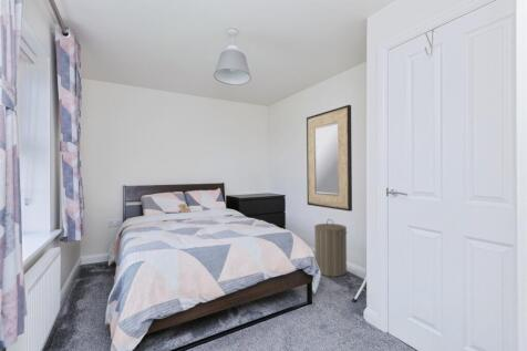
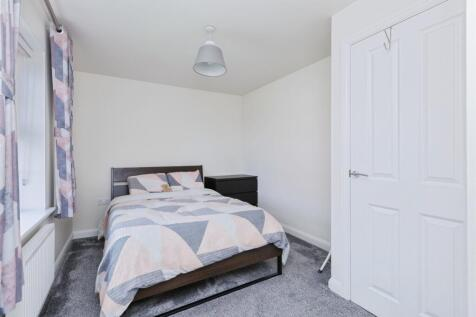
- home mirror (327, 159)
- laundry hamper (330, 245)
